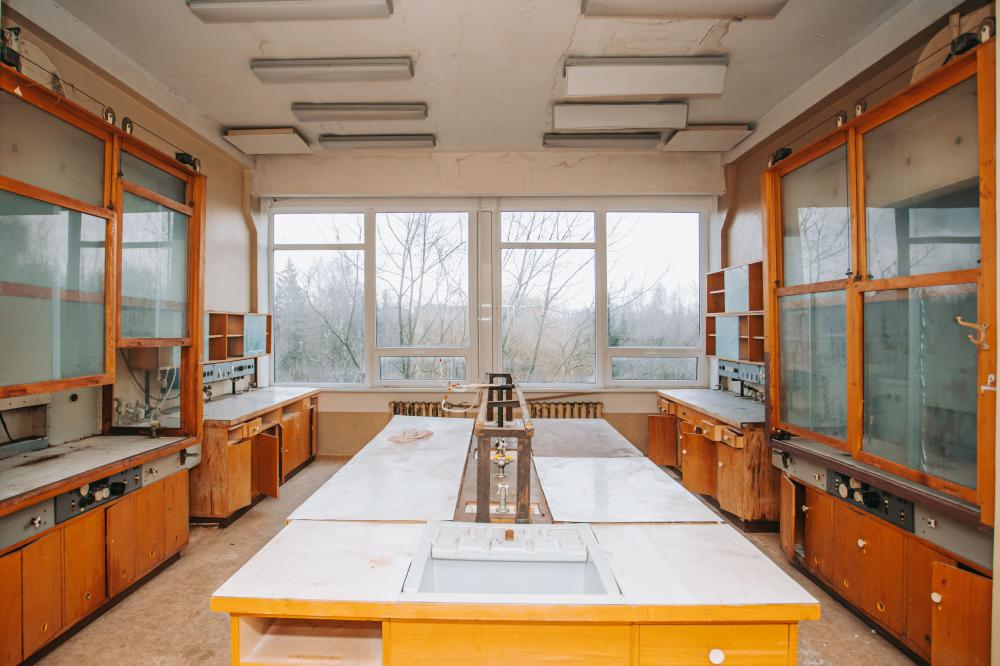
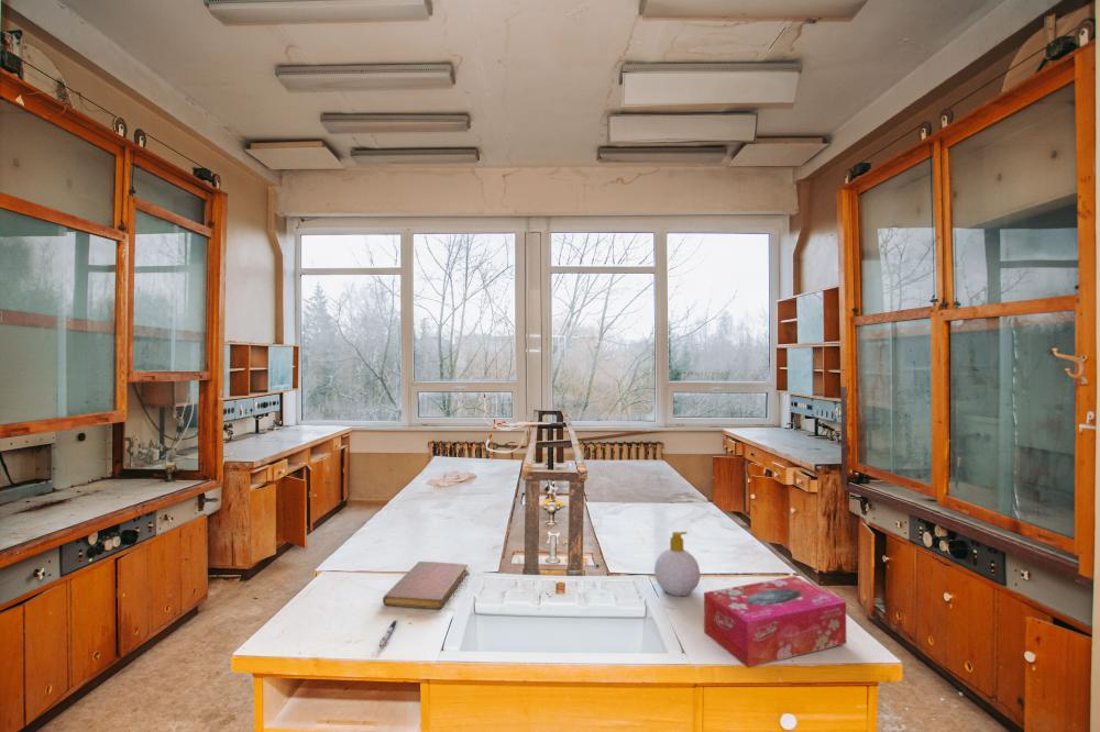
+ pen (388, 631)
+ notebook (428, 583)
+ tissue box (773, 617)
+ soap bottle (676, 562)
